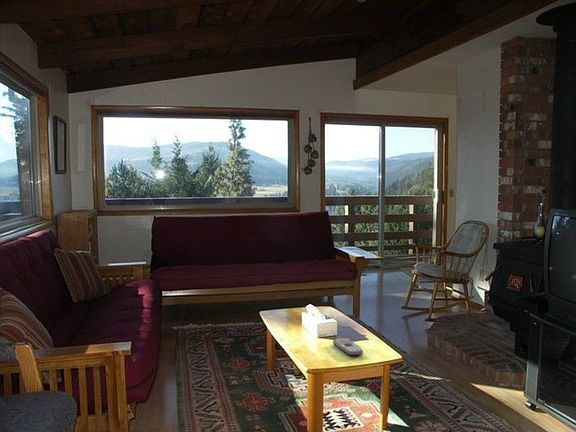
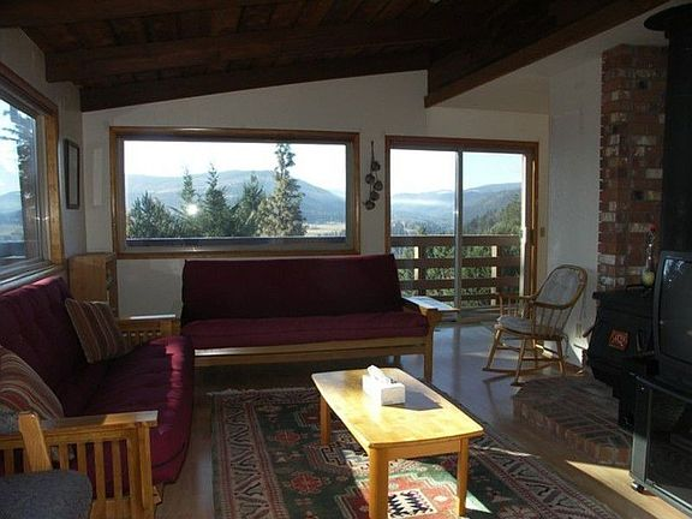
- remote control (348, 346)
